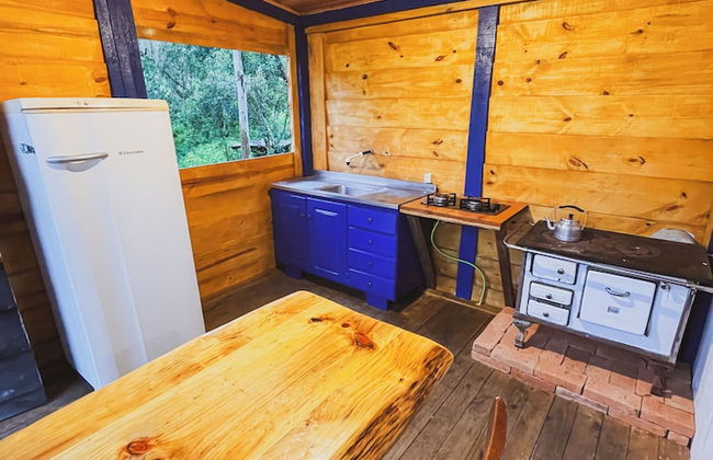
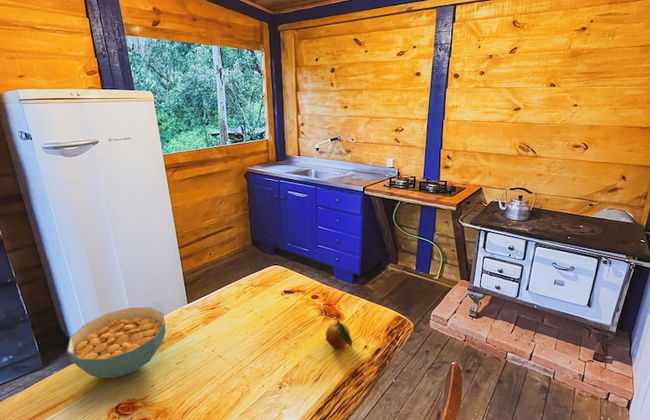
+ cereal bowl (122, 348)
+ fruit (341, 335)
